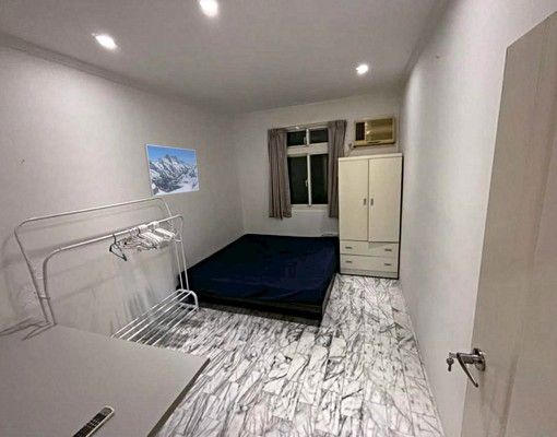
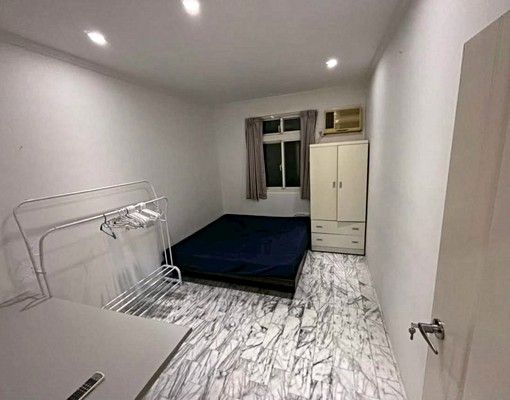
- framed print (175, 170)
